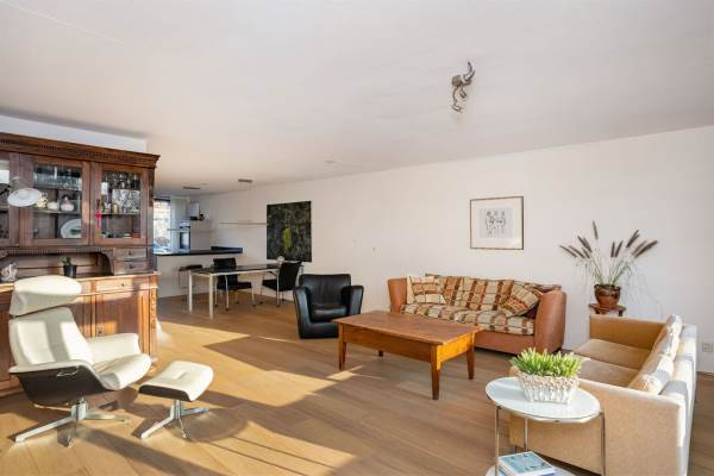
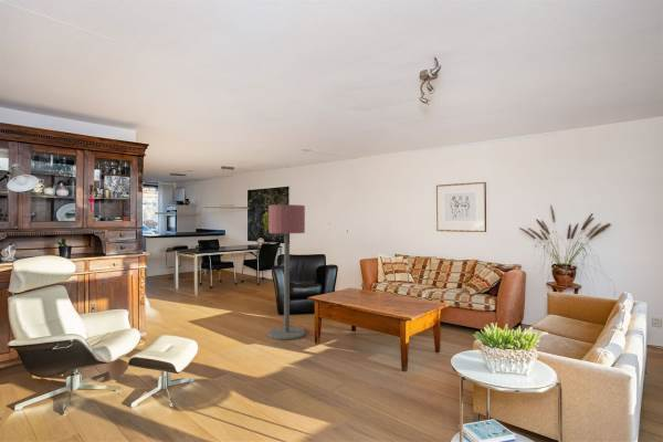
+ floor lamp (286, 270)
